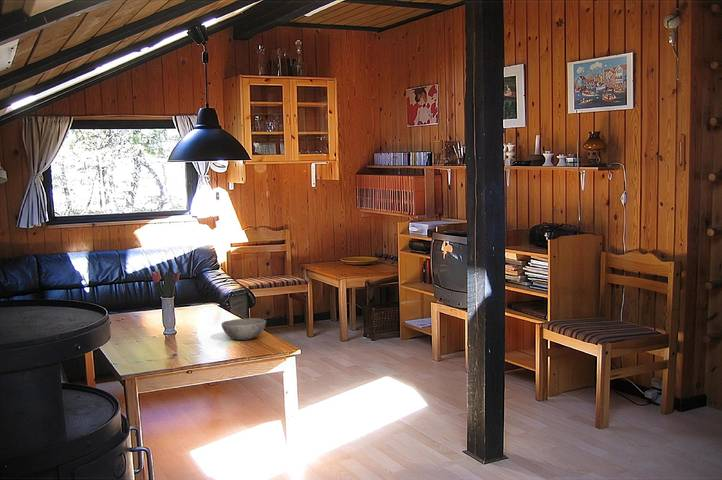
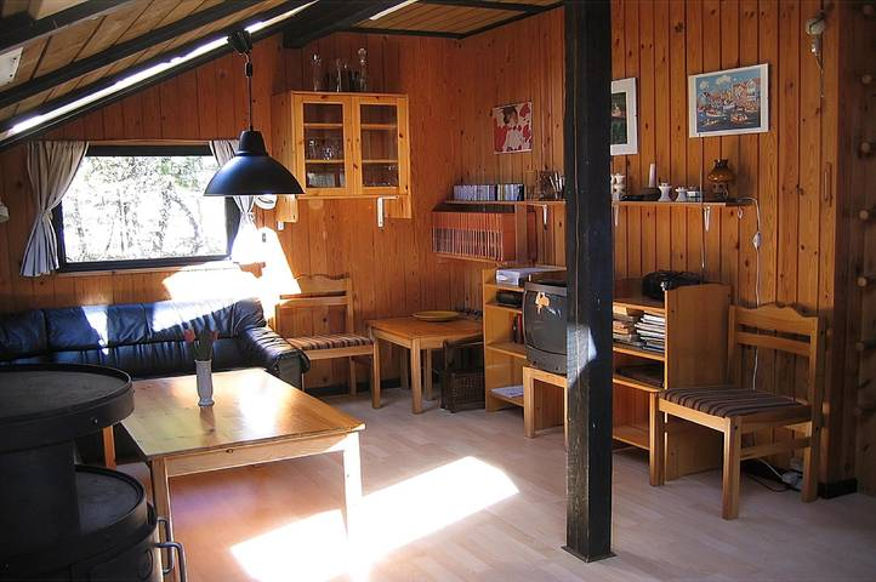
- bowl (244, 329)
